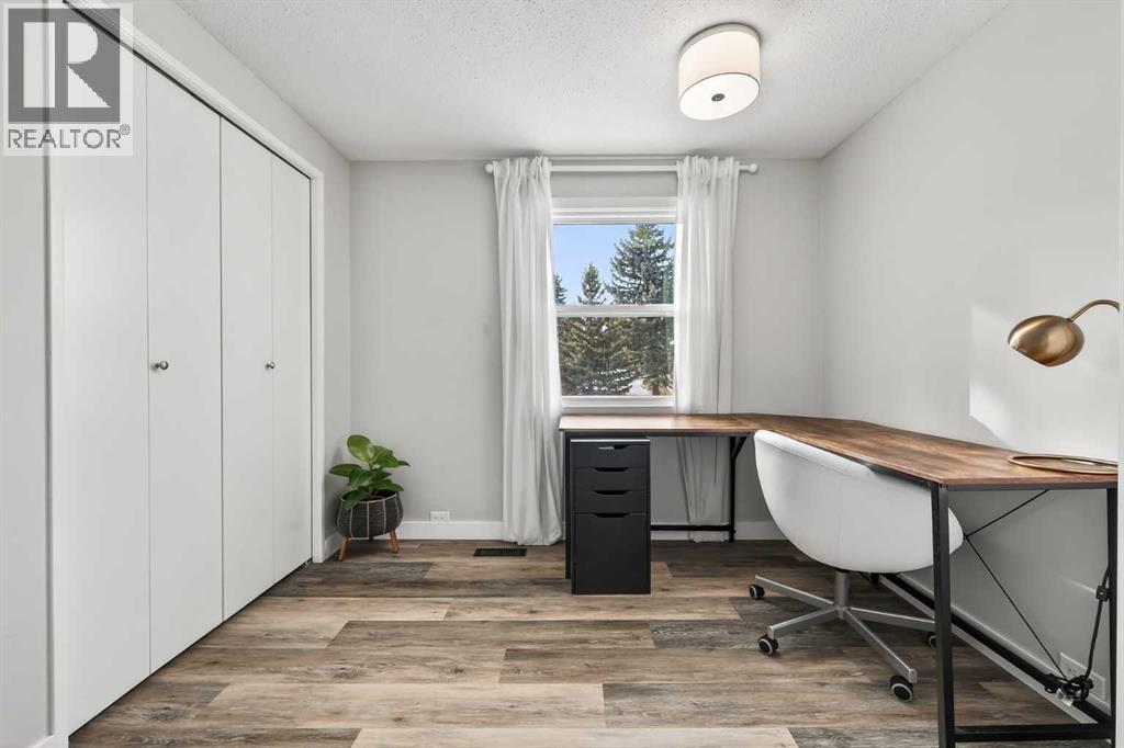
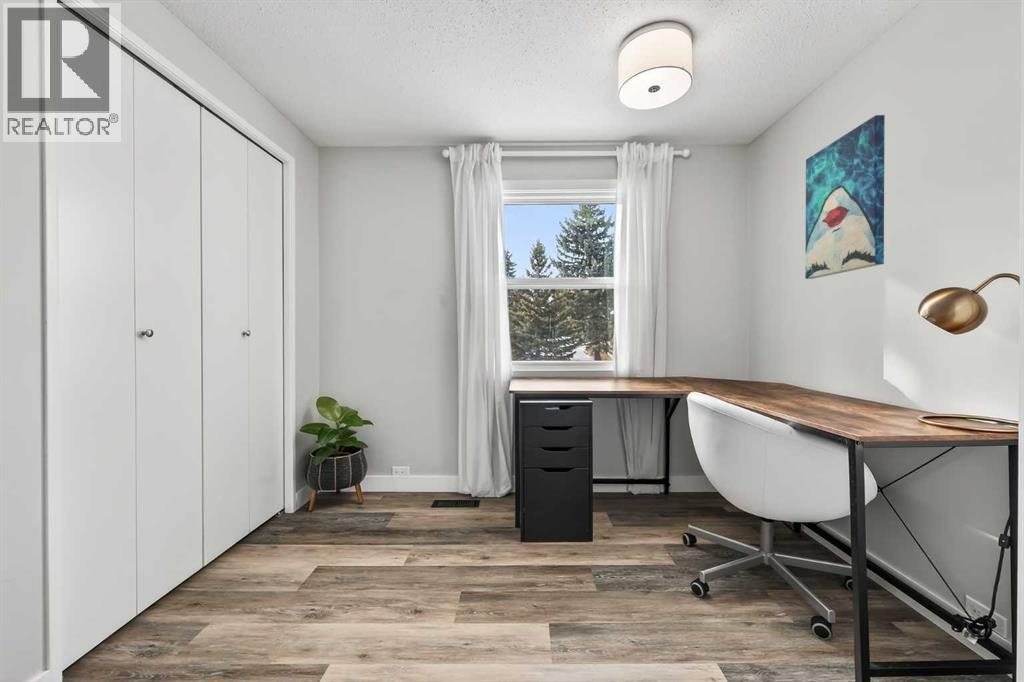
+ wall art (840, 206)
